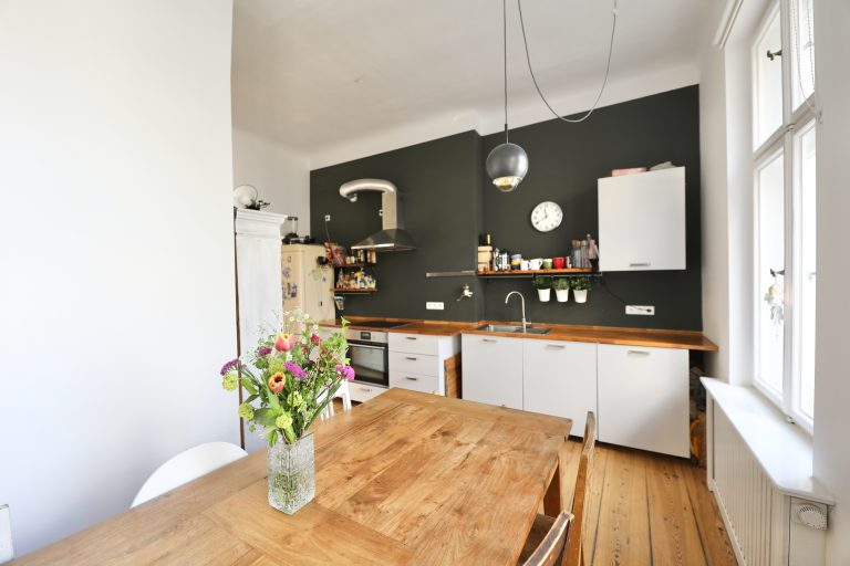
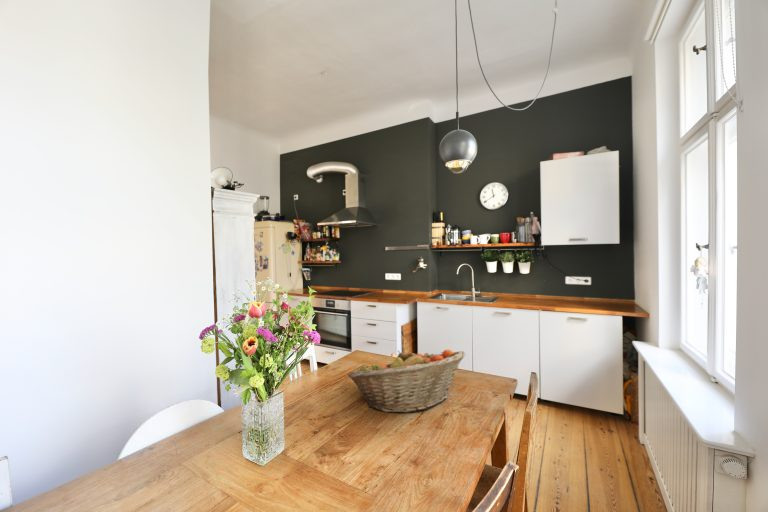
+ fruit basket (408, 373)
